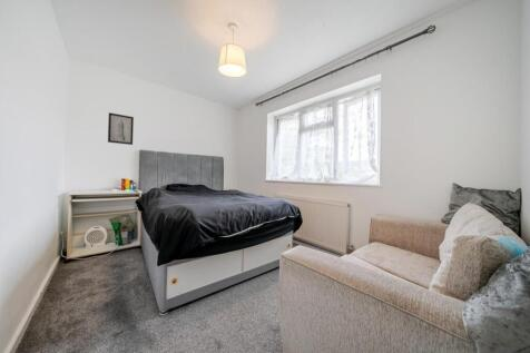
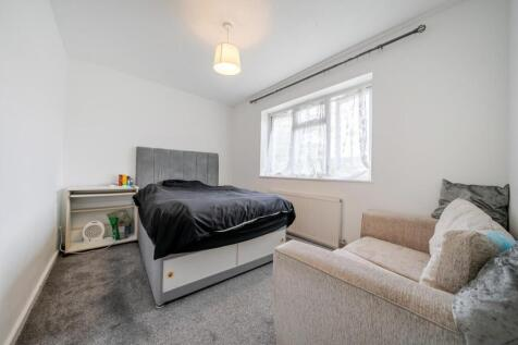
- wall art (120, 129)
